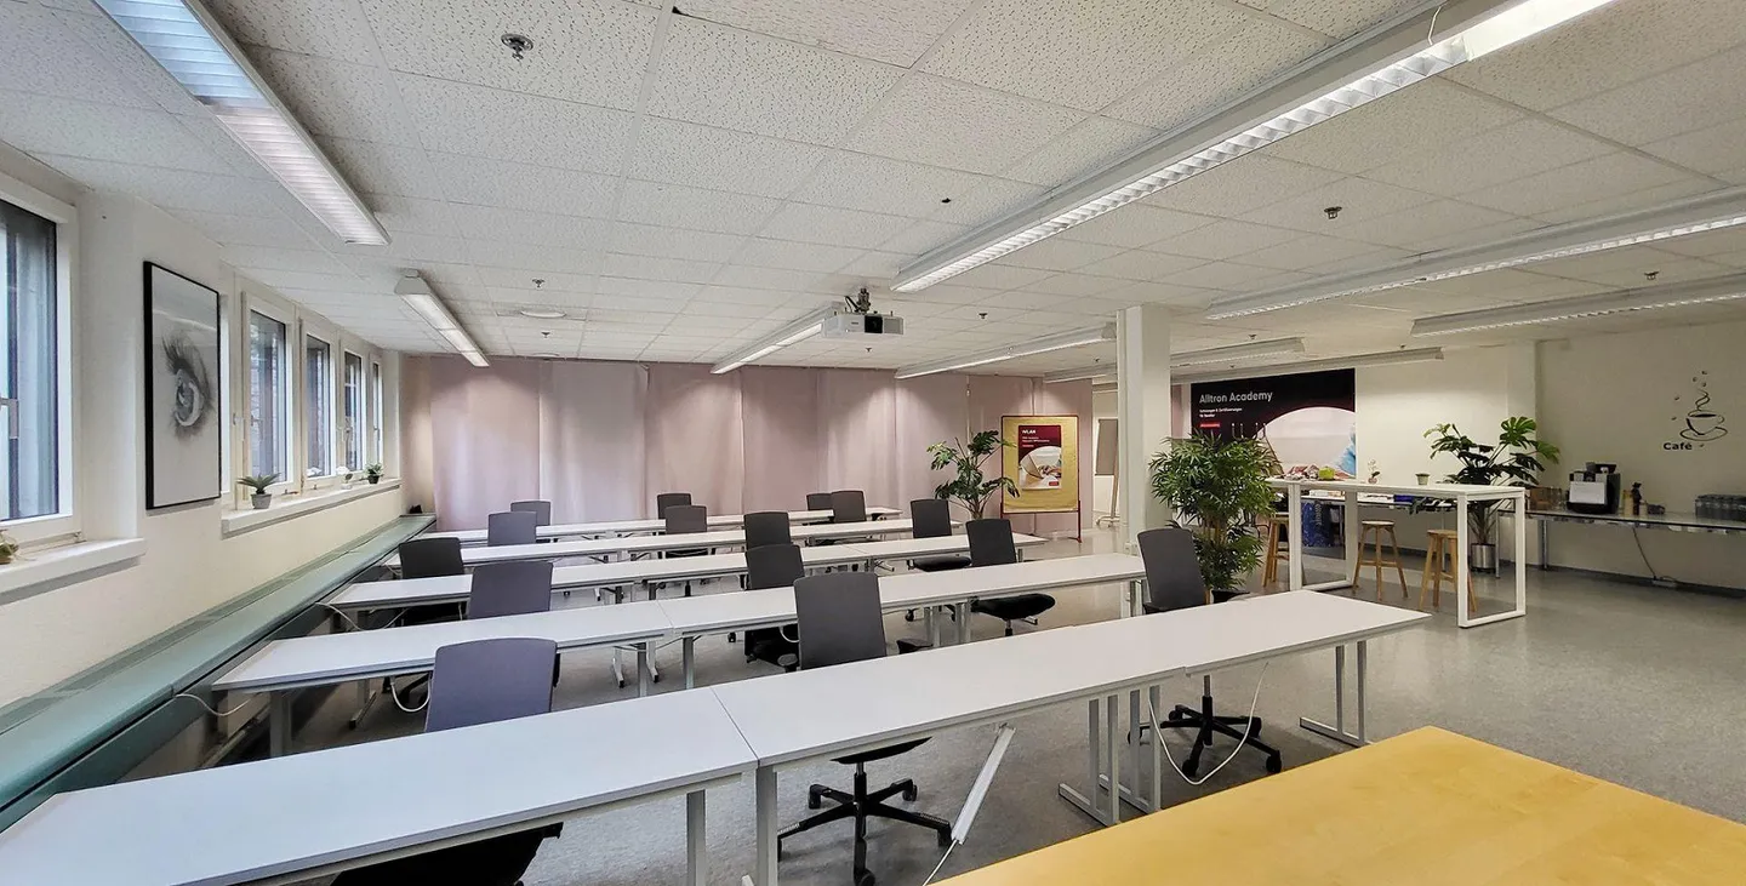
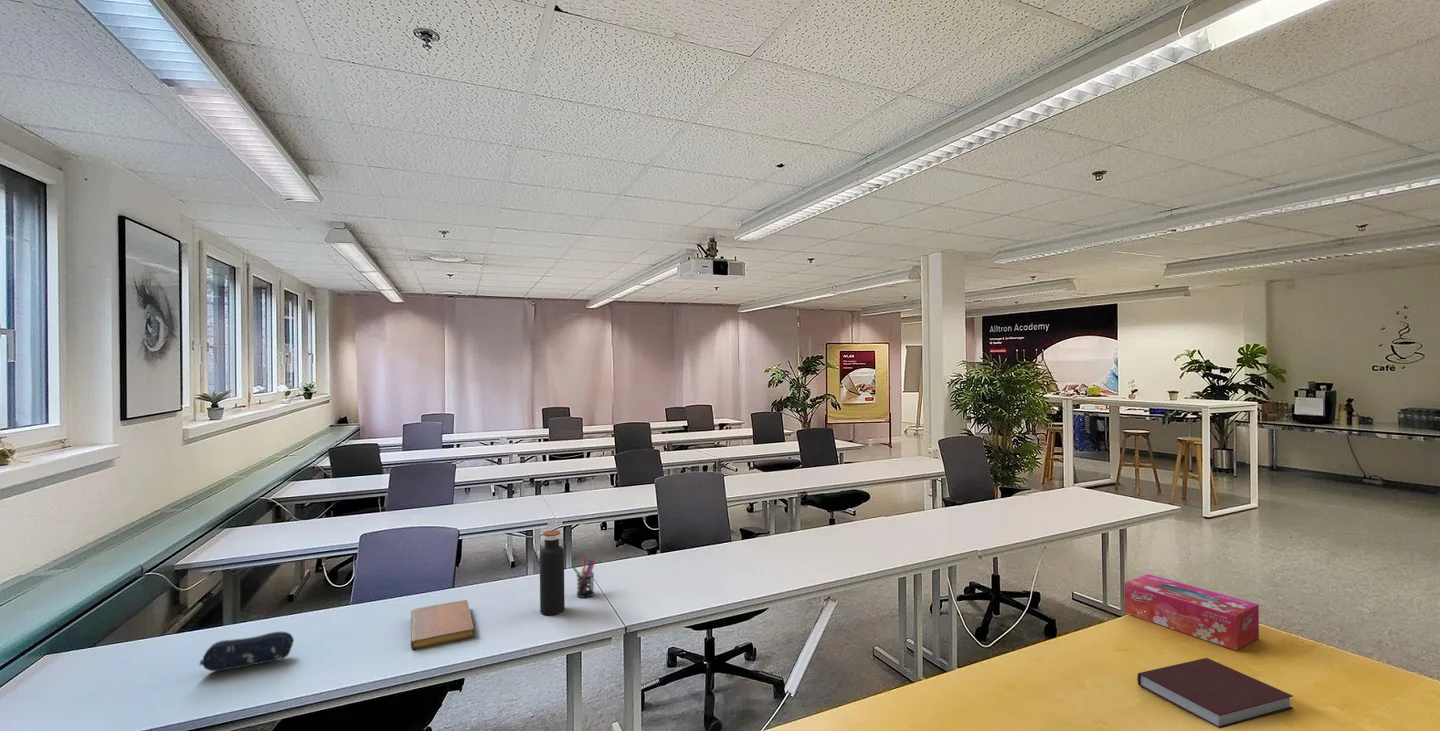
+ pencil case (249, 651)
+ notebook (441, 622)
+ water bottle (552, 571)
+ pen holder (583, 576)
+ notebook (1212, 689)
+ tissue box (1188, 608)
